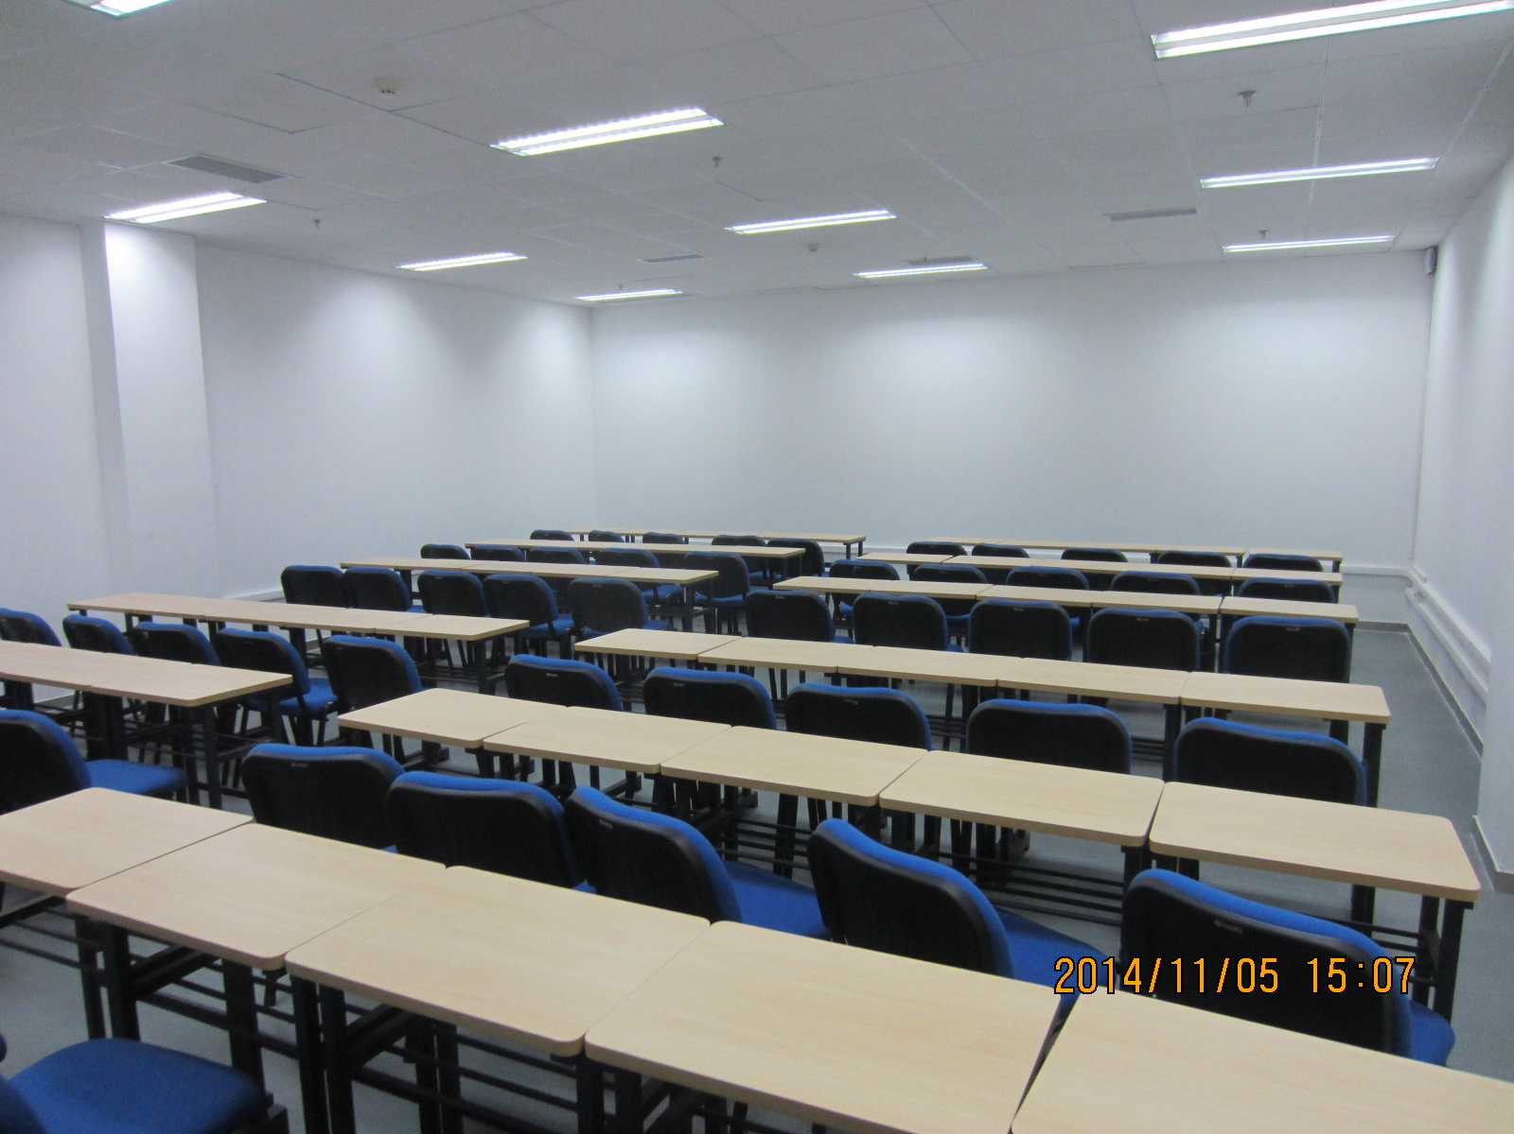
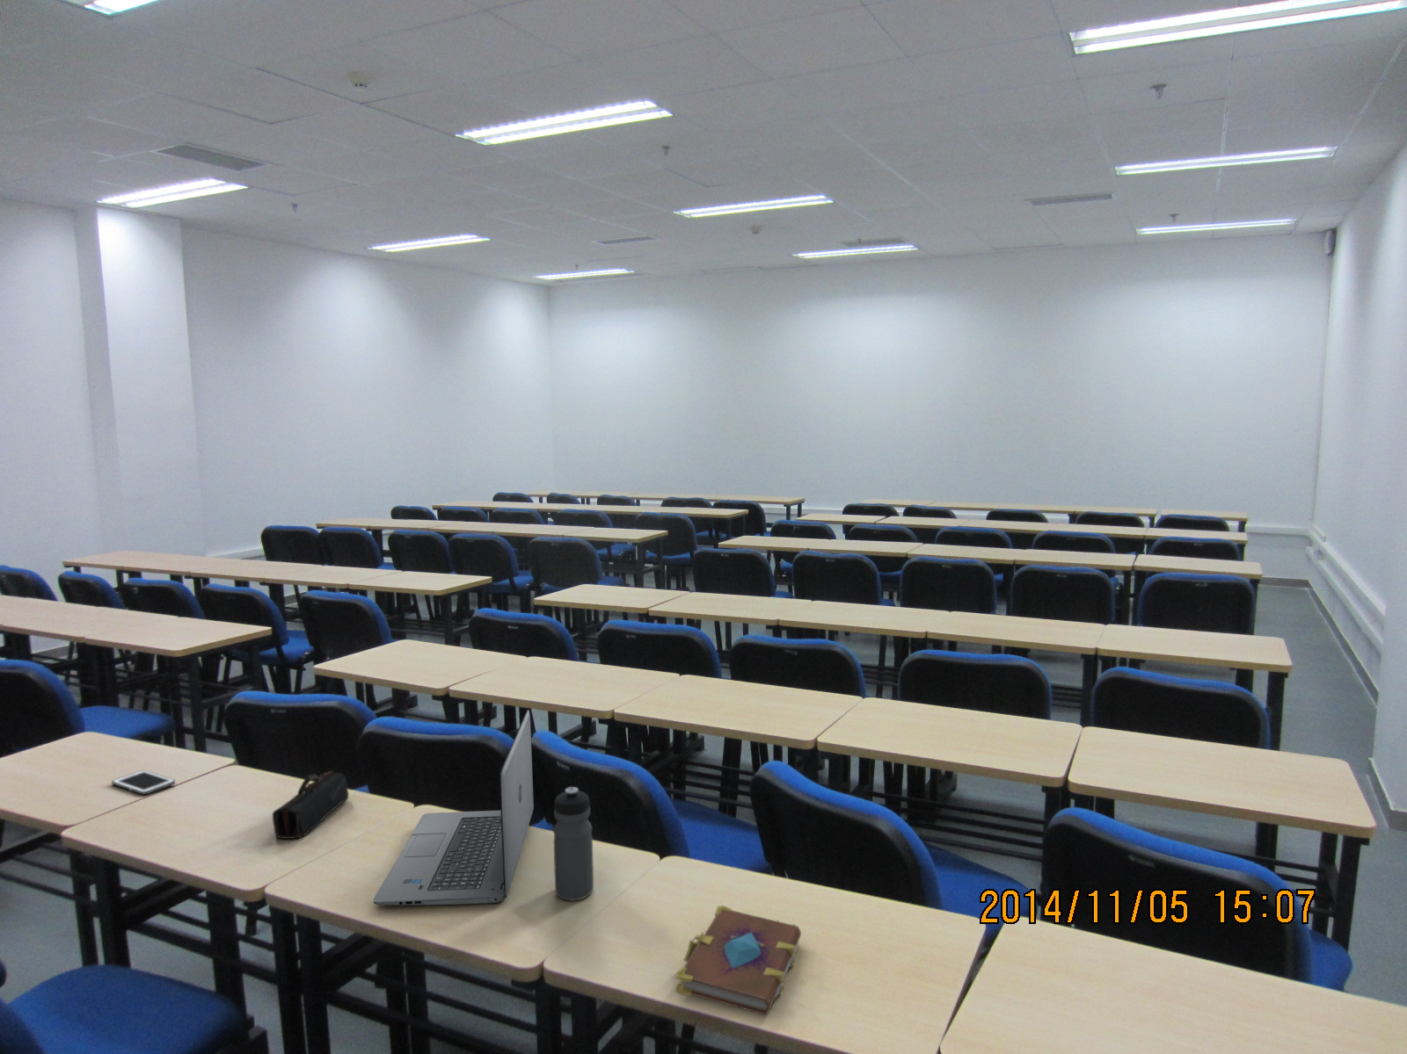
+ pencil case (310, 795)
+ water bottle (573, 839)
+ laptop (459, 812)
+ book (741, 947)
+ cell phone (143, 782)
